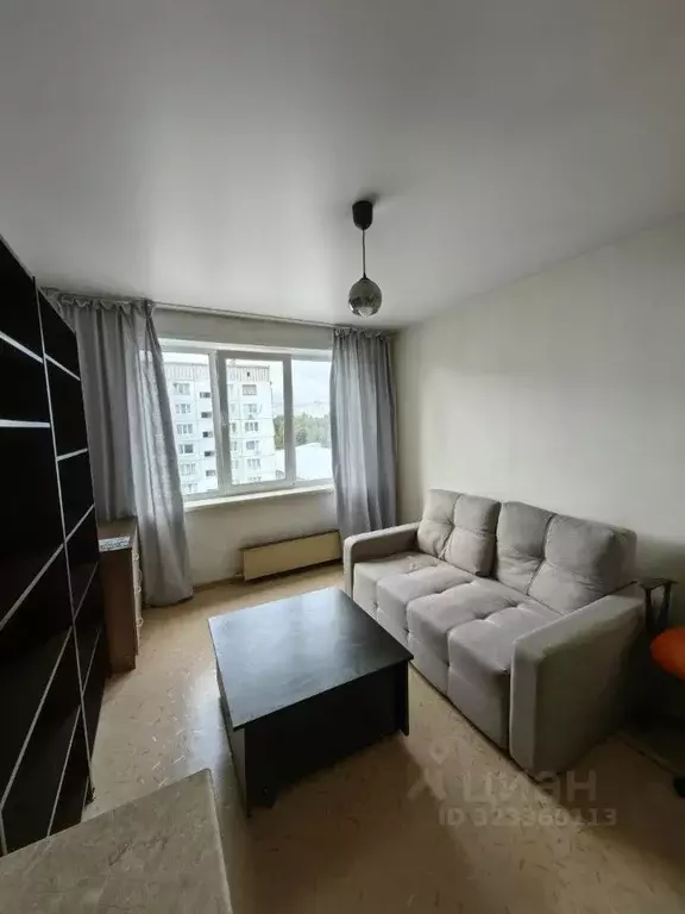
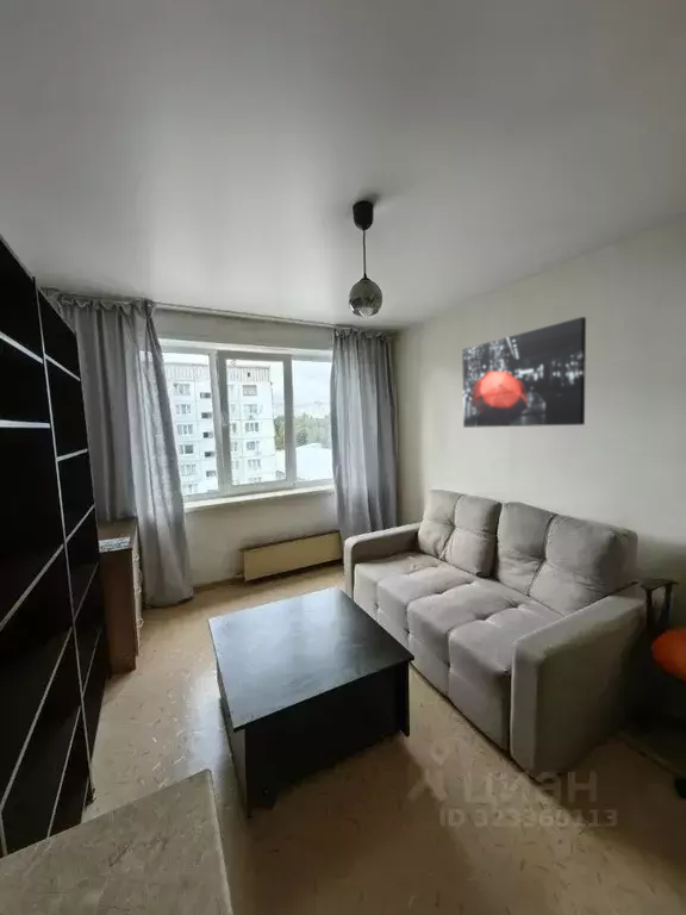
+ wall art (514, 381)
